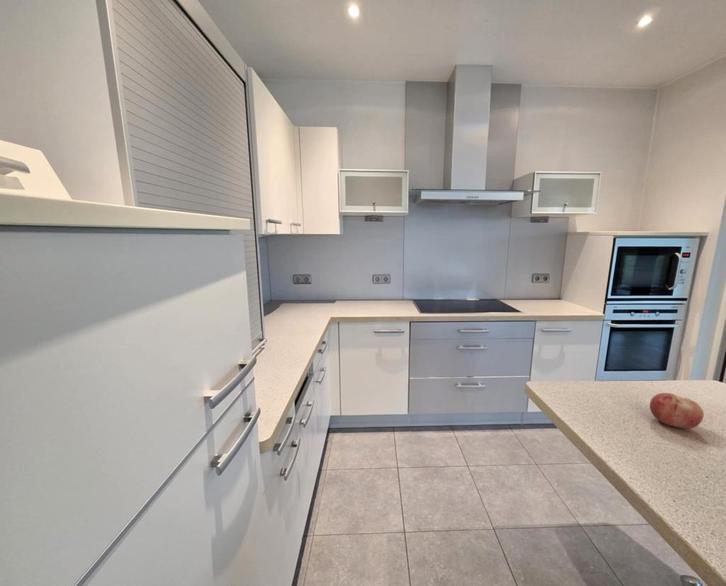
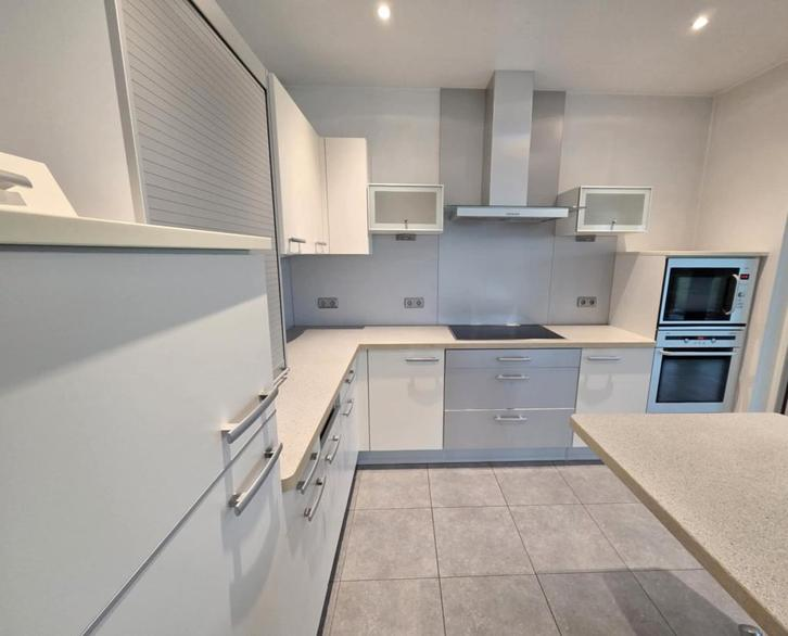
- fruit (675, 410)
